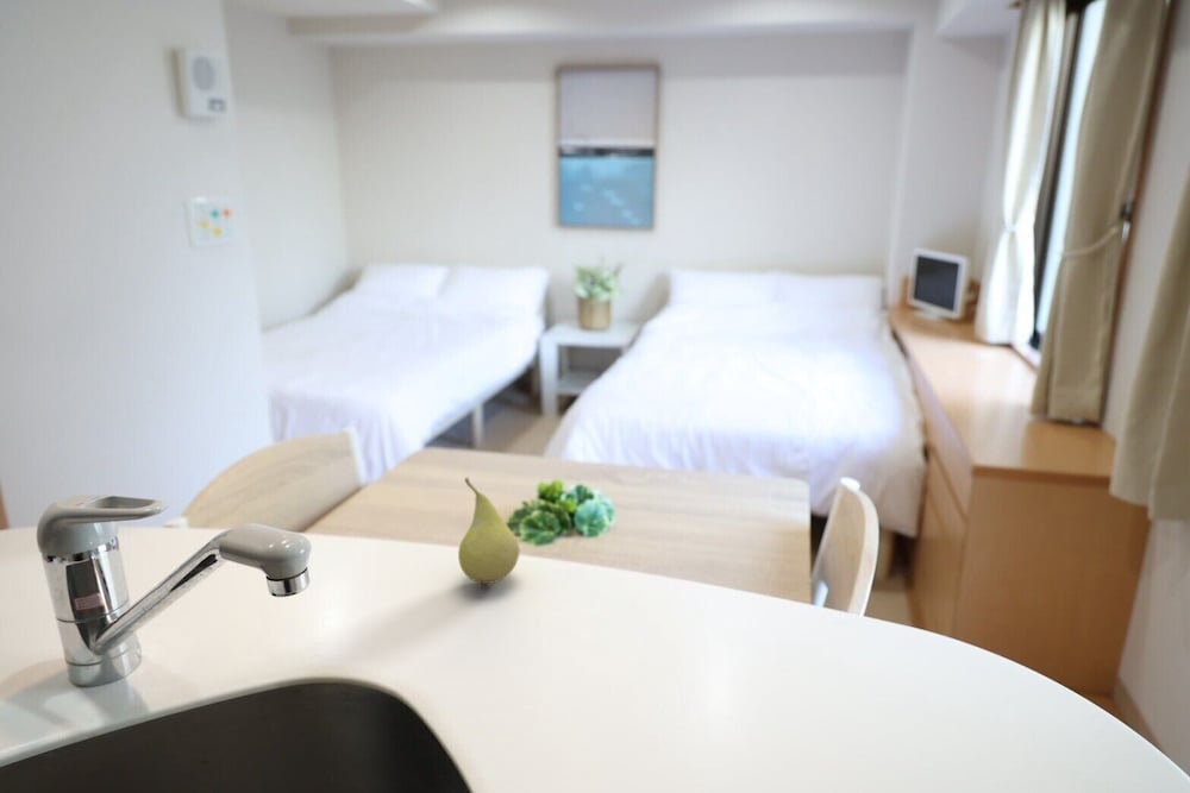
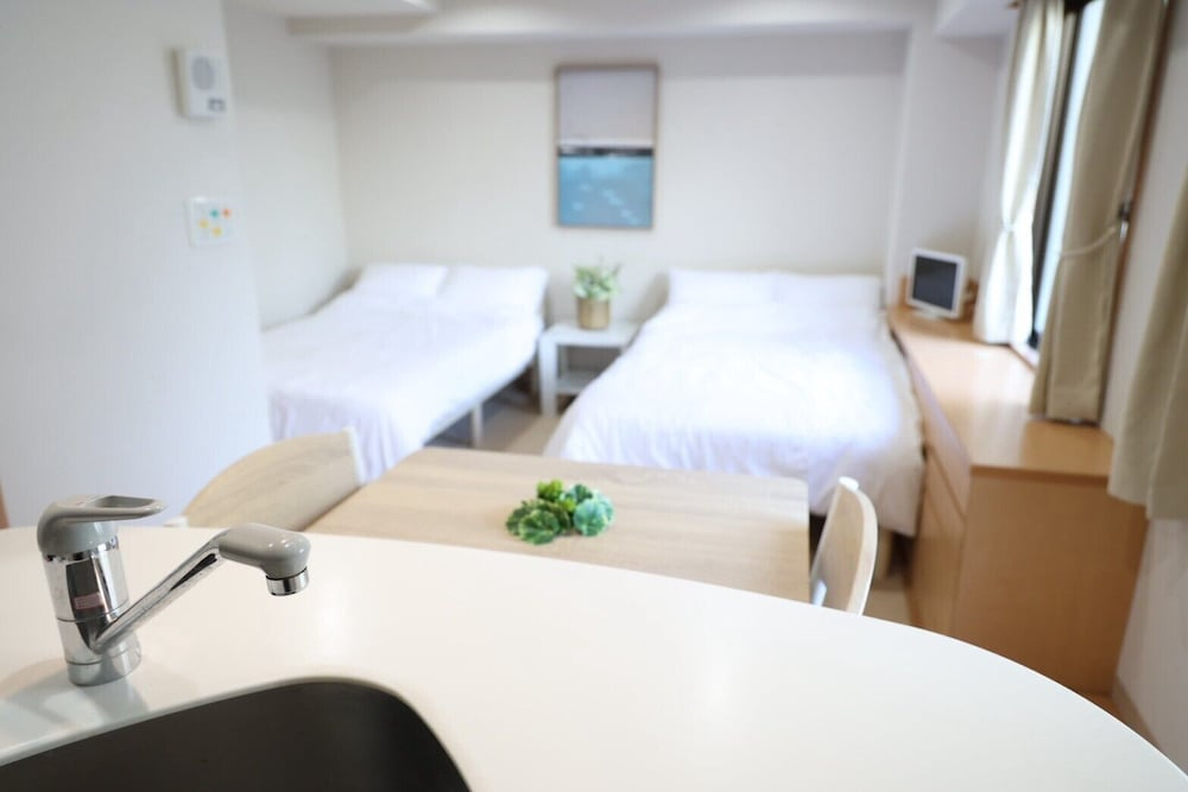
- fruit (487, 530)
